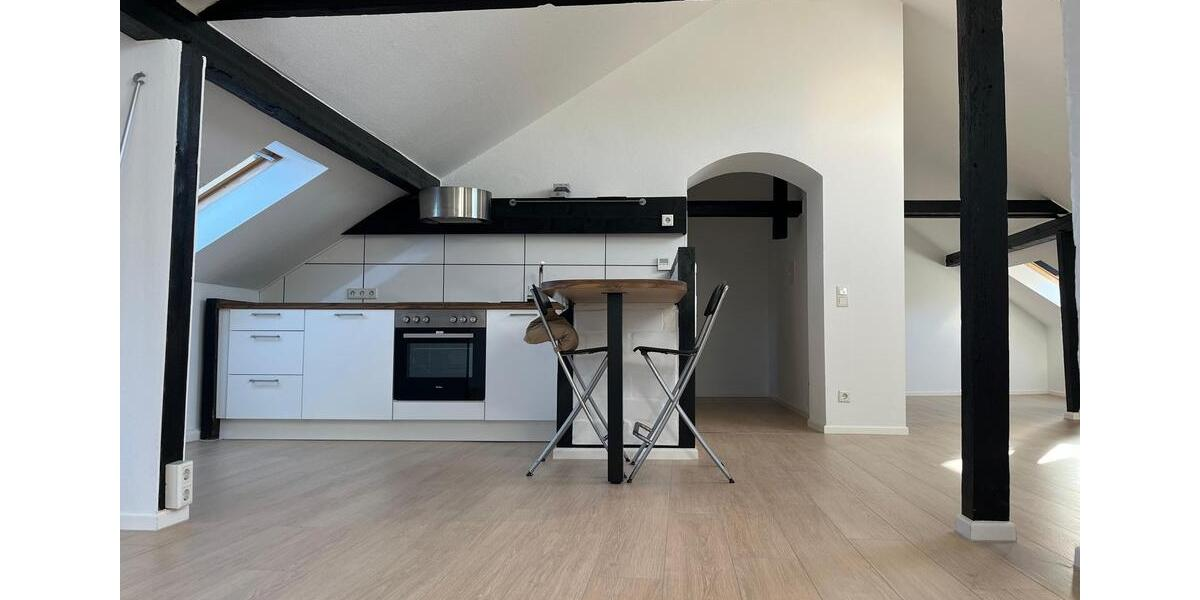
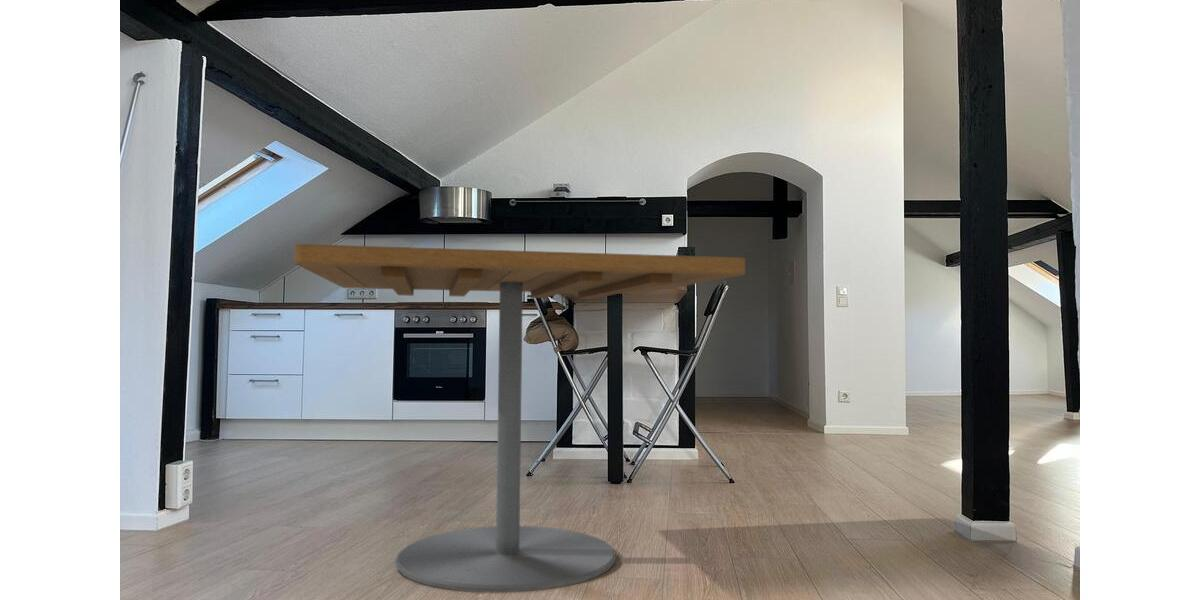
+ dining table (509, 412)
